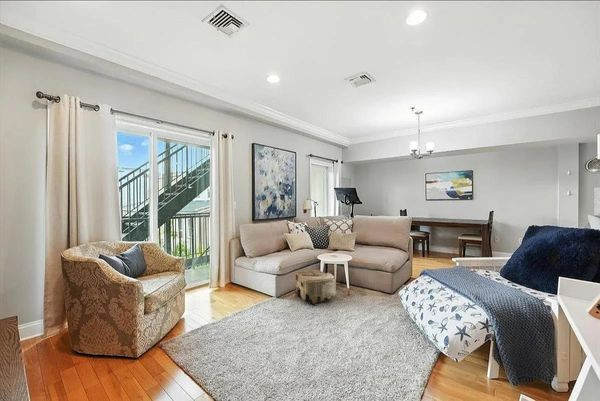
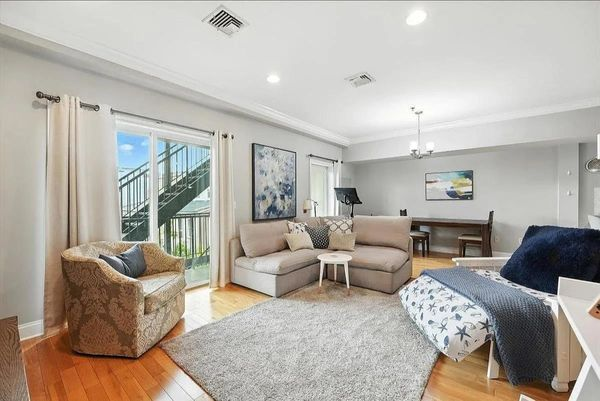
- pouf (313, 286)
